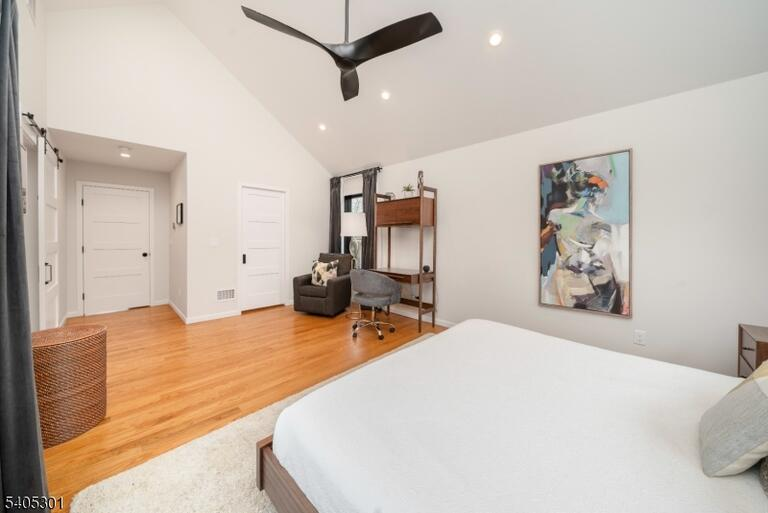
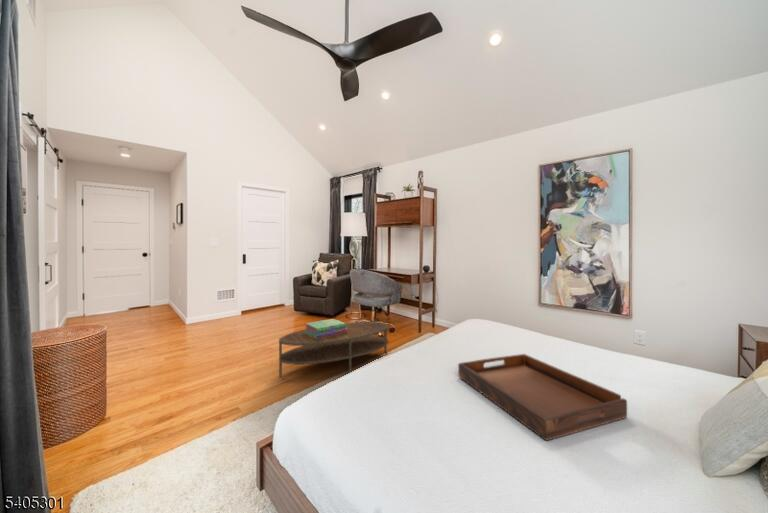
+ serving tray (532, 386)
+ coffee table (338, 347)
+ stack of books (325, 327)
